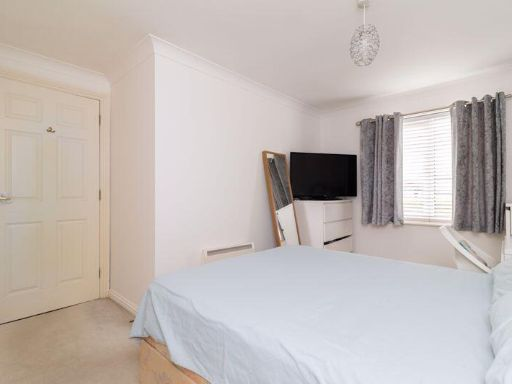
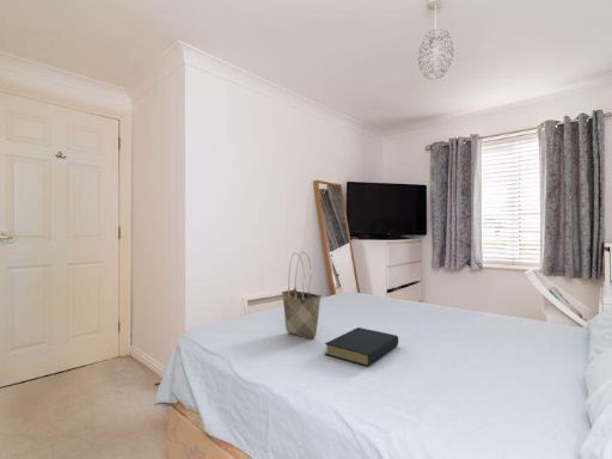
+ hardback book (362, 344)
+ tote bag (300, 294)
